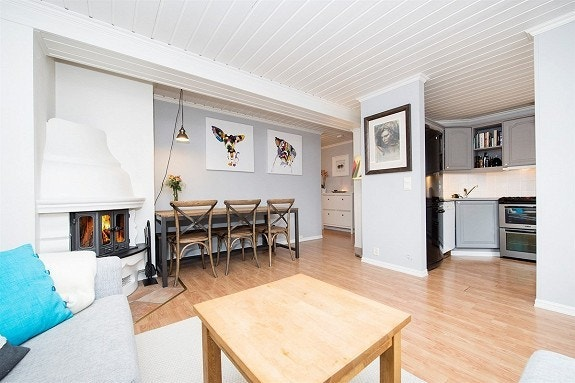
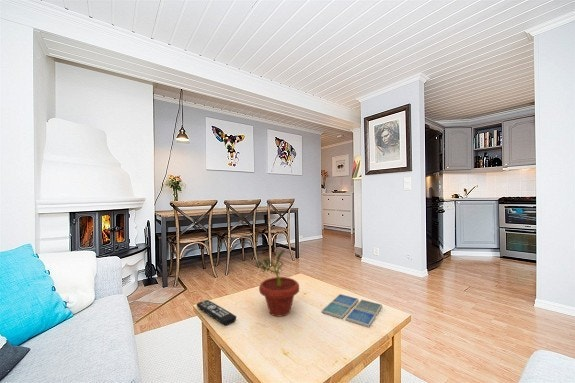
+ remote control (215, 311)
+ drink coaster (351, 308)
+ potted plant (278, 279)
